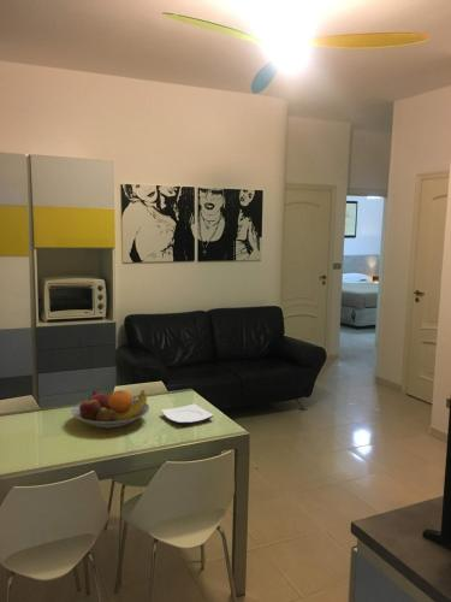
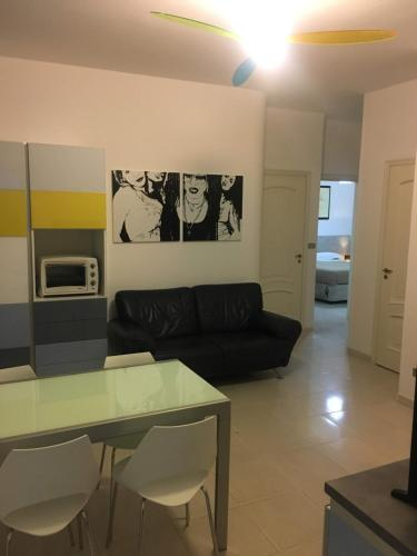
- plate (186, 414)
- fruit bowl (111, 405)
